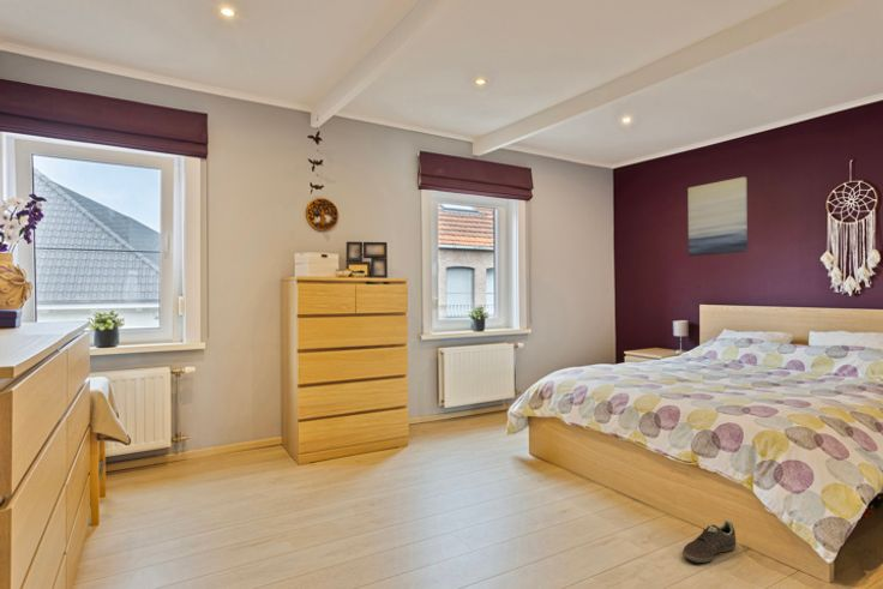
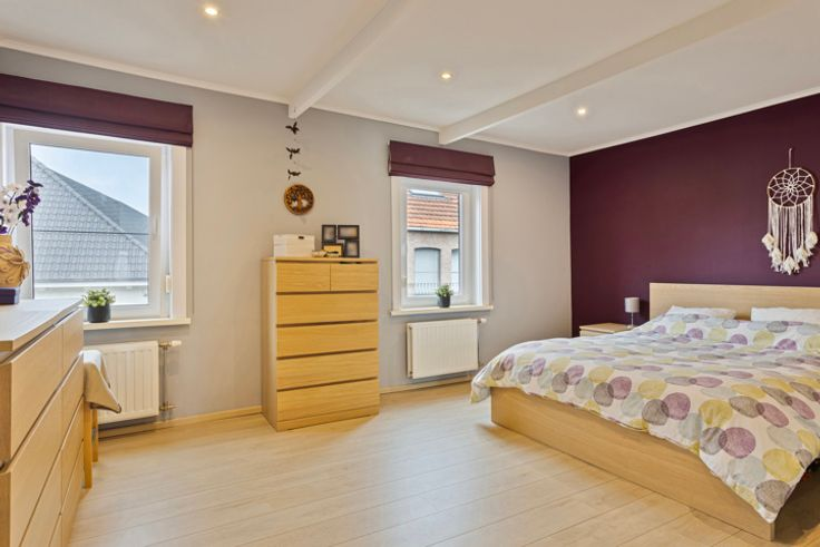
- sneaker (708, 539)
- wall art (716, 218)
